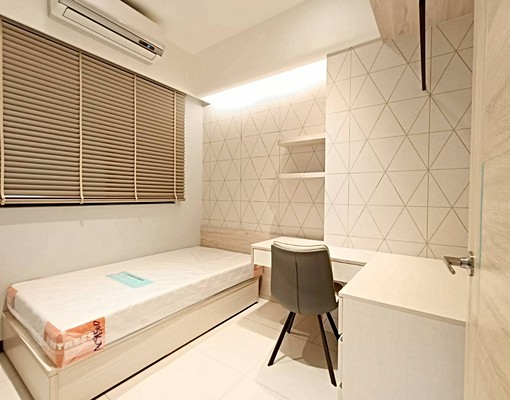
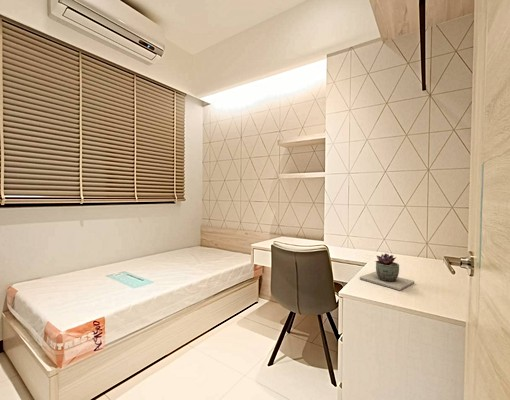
+ succulent plant (386, 267)
